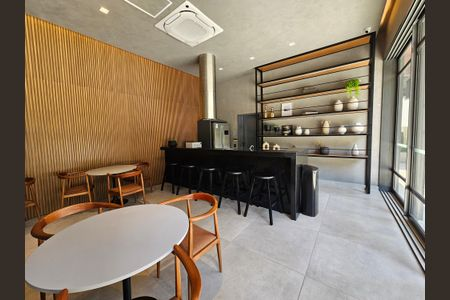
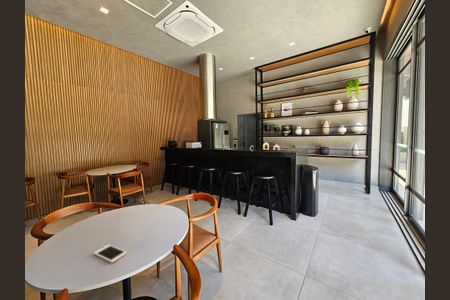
+ cell phone (110, 252)
